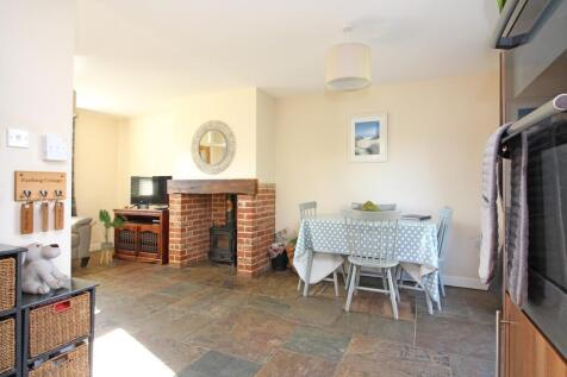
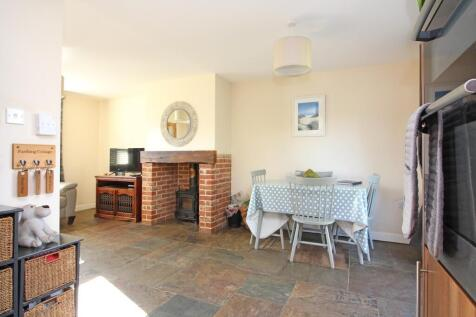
- house plant (108, 234)
